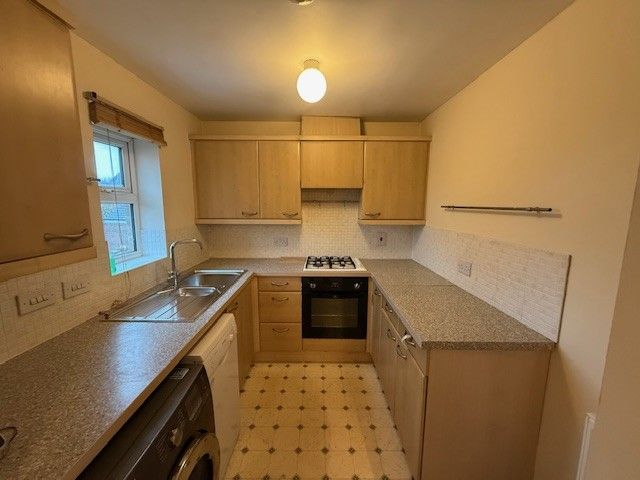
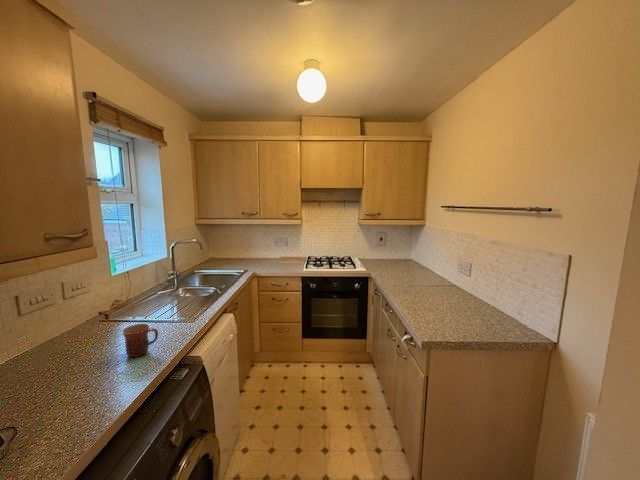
+ mug (141, 340)
